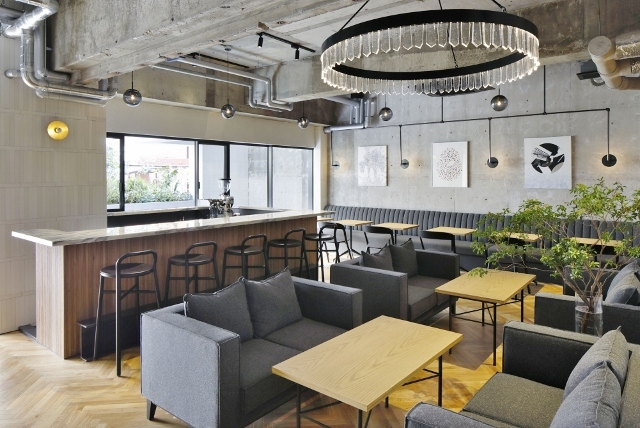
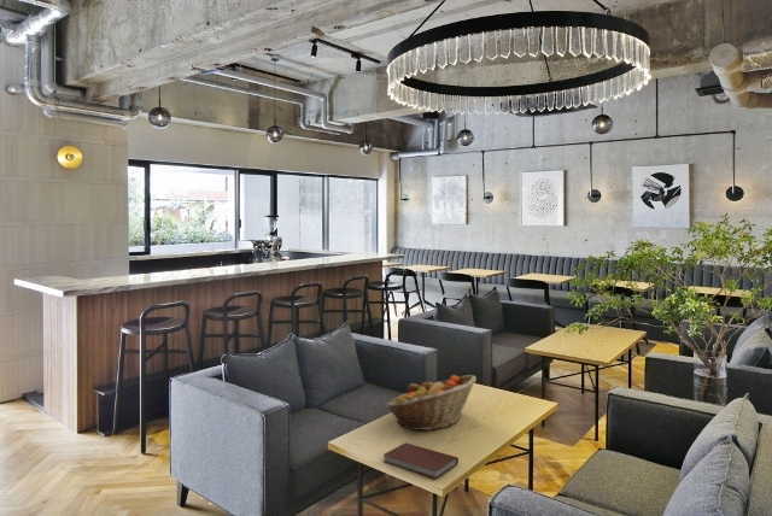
+ fruit basket (432, 398)
+ book (420, 458)
